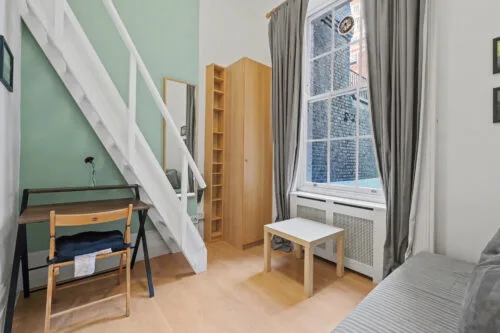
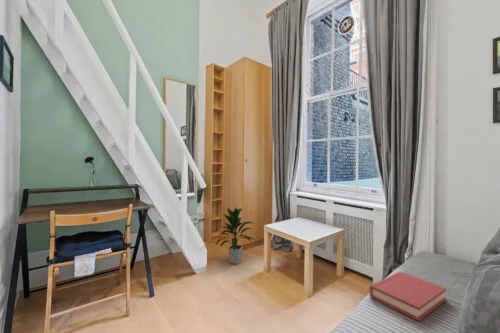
+ hardback book (407, 292)
+ indoor plant (234, 233)
